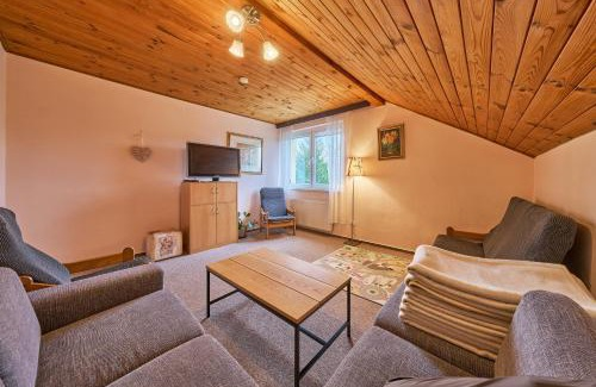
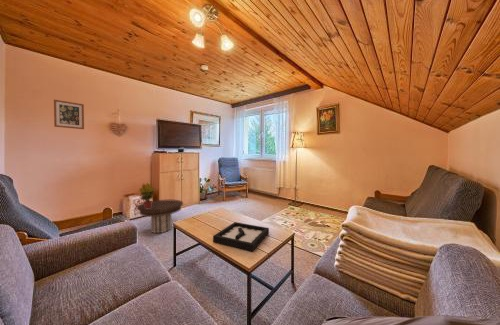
+ side table (161, 216)
+ wall art (69, 115)
+ potted plant (147, 194)
+ decorative tray (242, 234)
